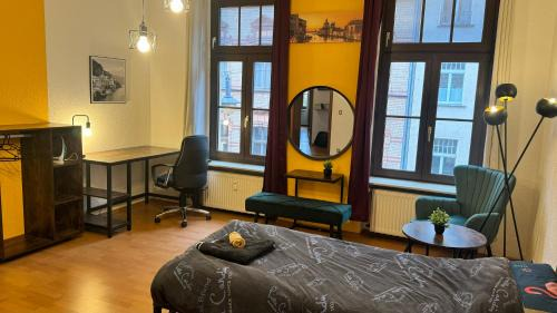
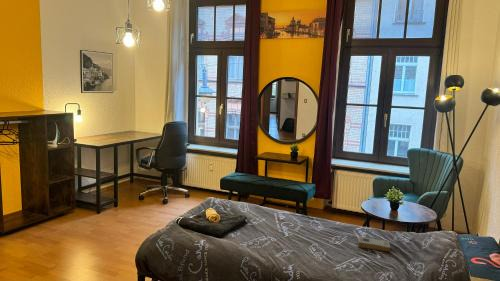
+ book (373, 243)
